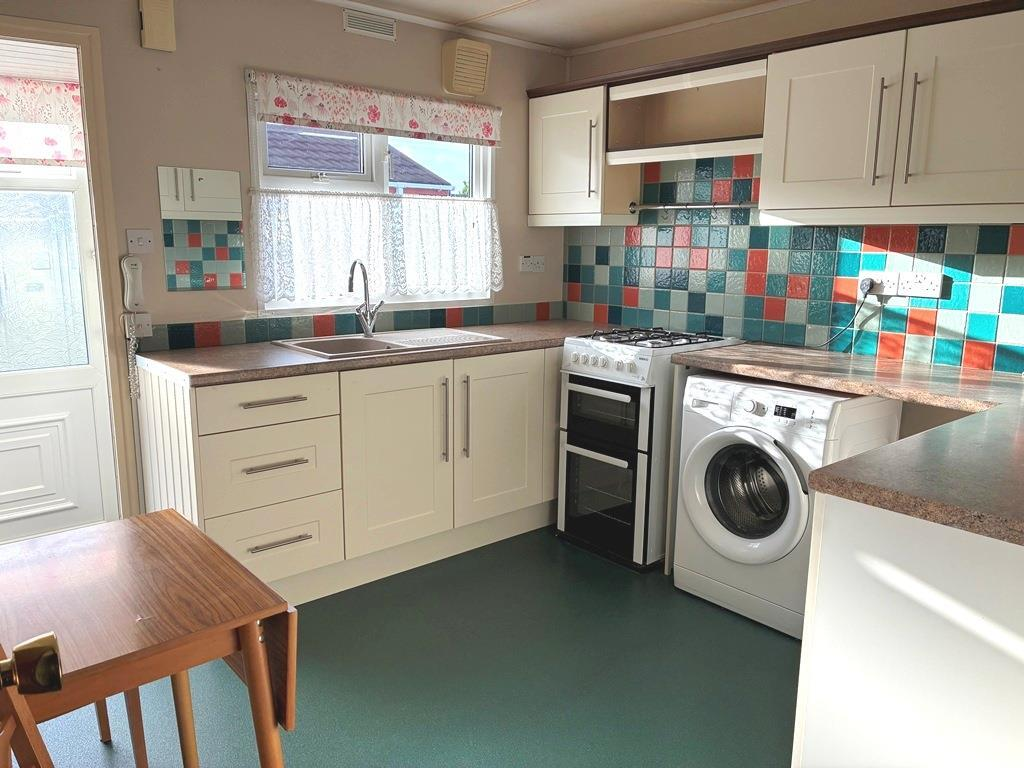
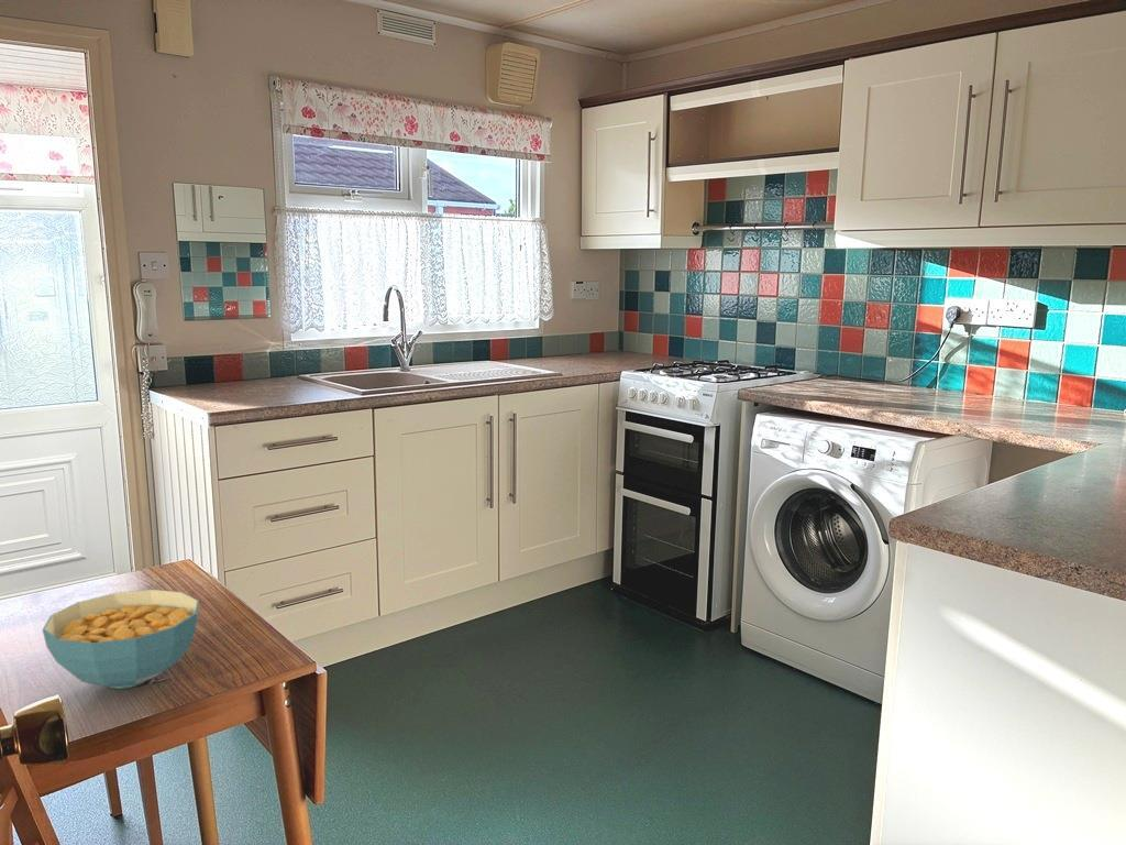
+ cereal bowl (126, 646)
